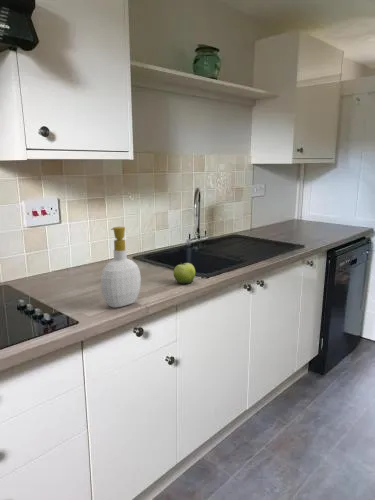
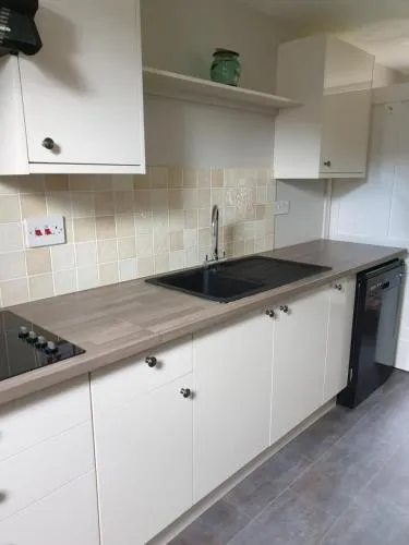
- soap bottle (119, 266)
- fruit (184, 272)
